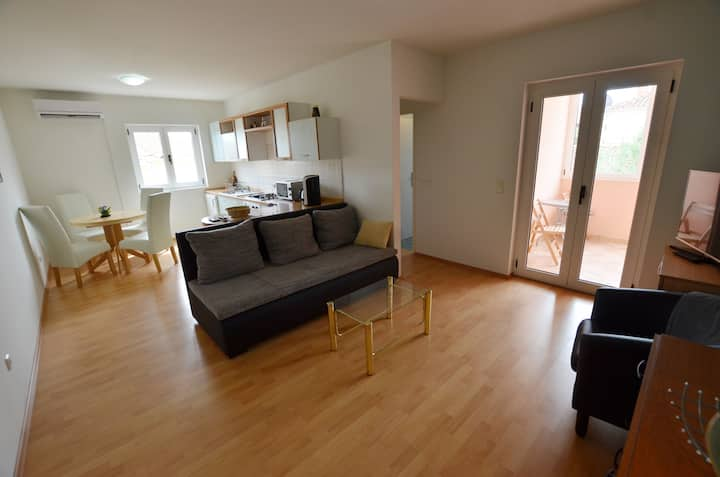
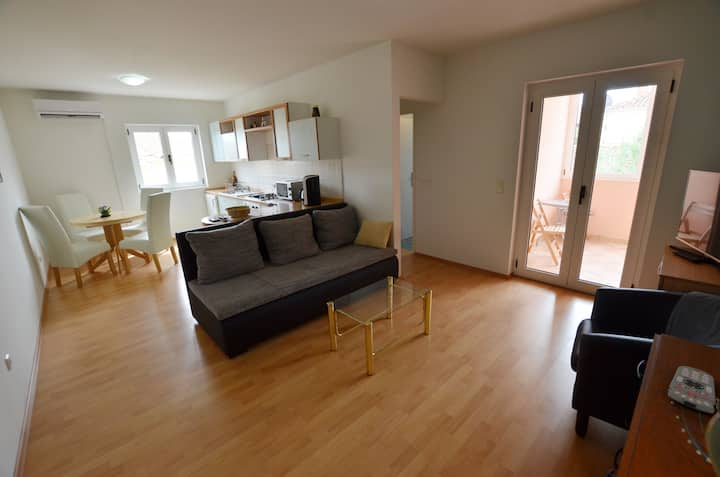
+ remote control (692, 387)
